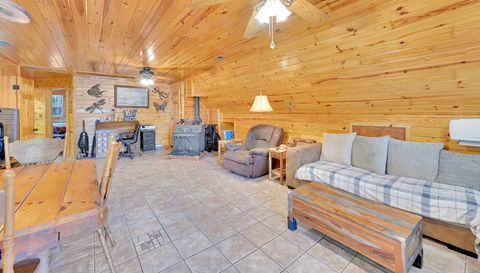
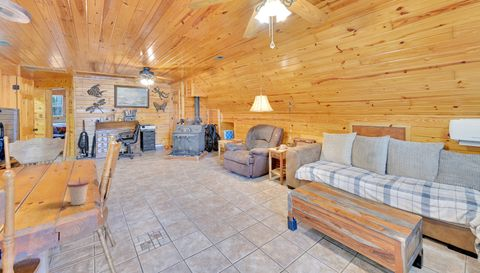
+ cup (78, 190)
